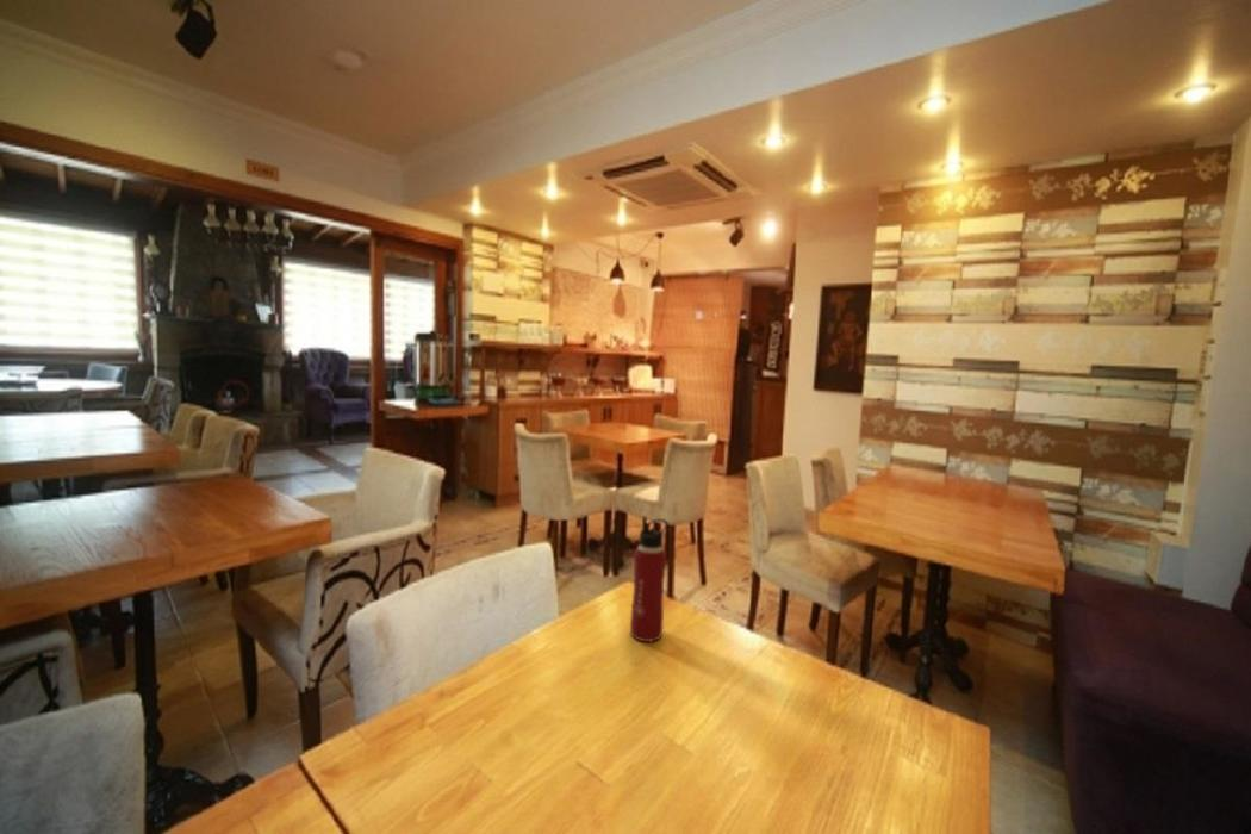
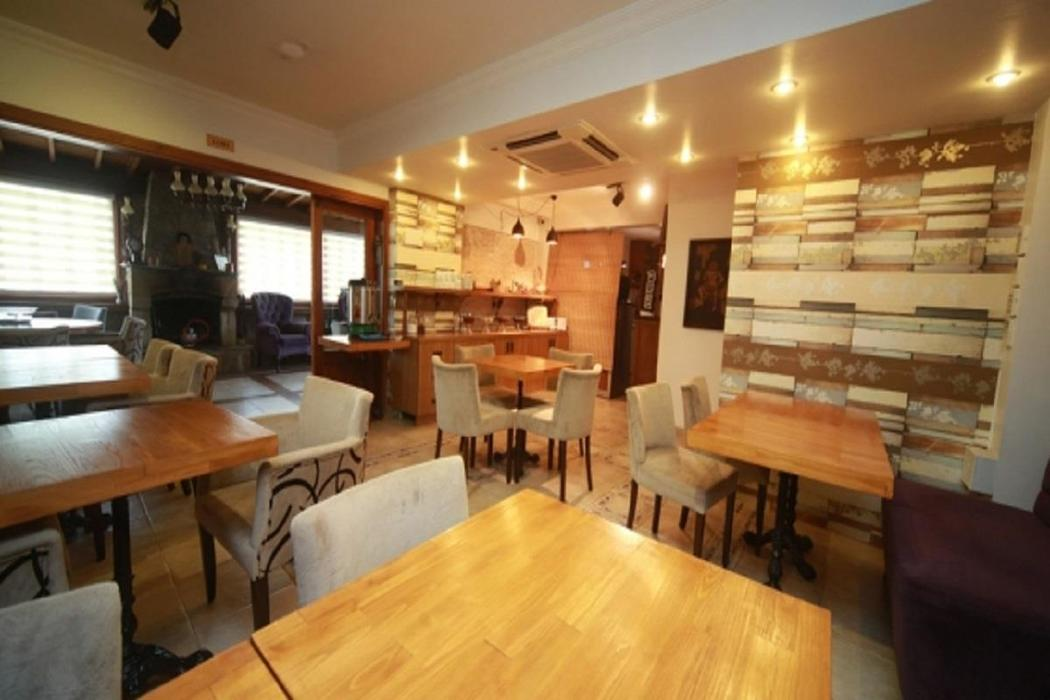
- water bottle (648, 575)
